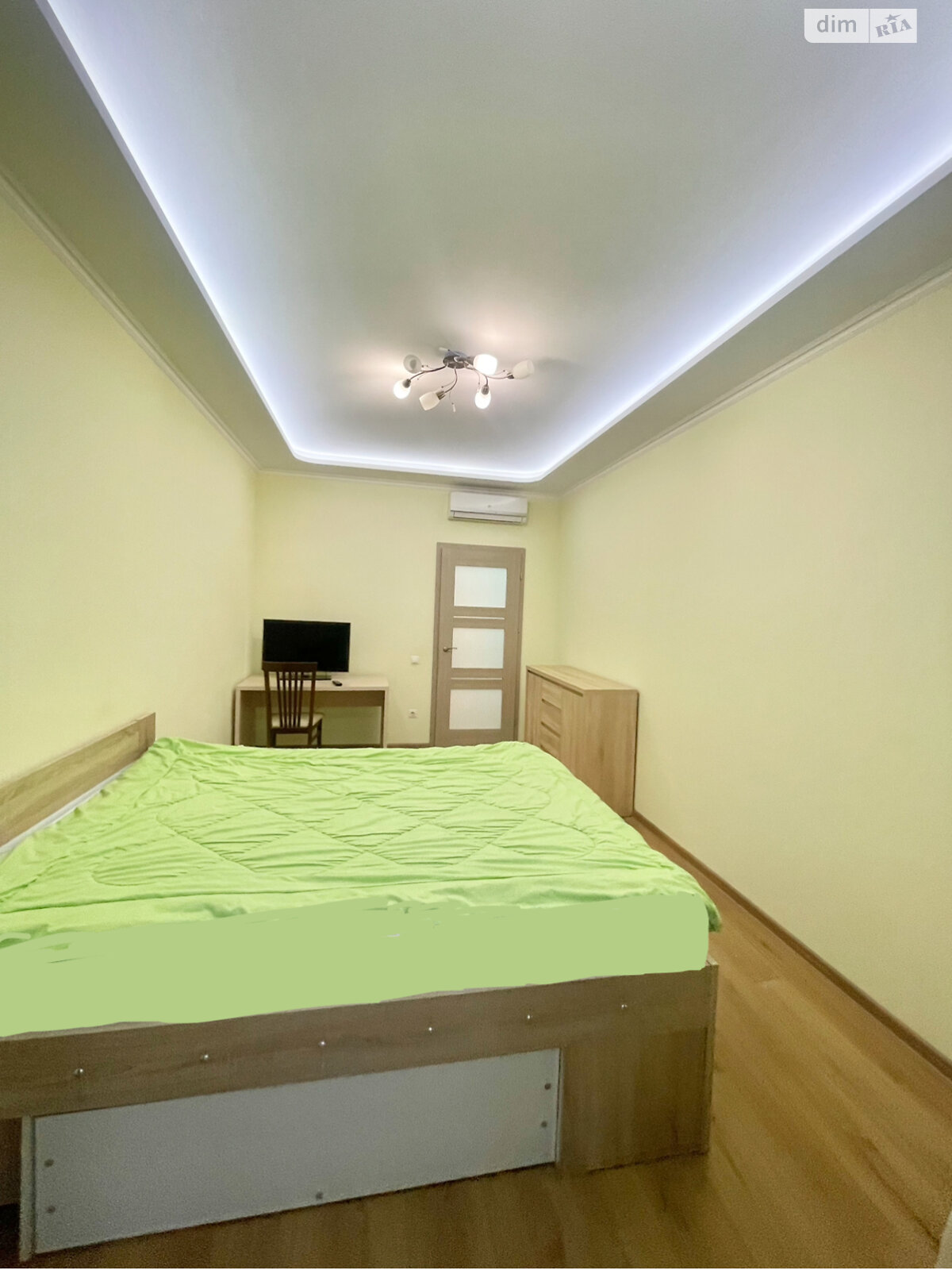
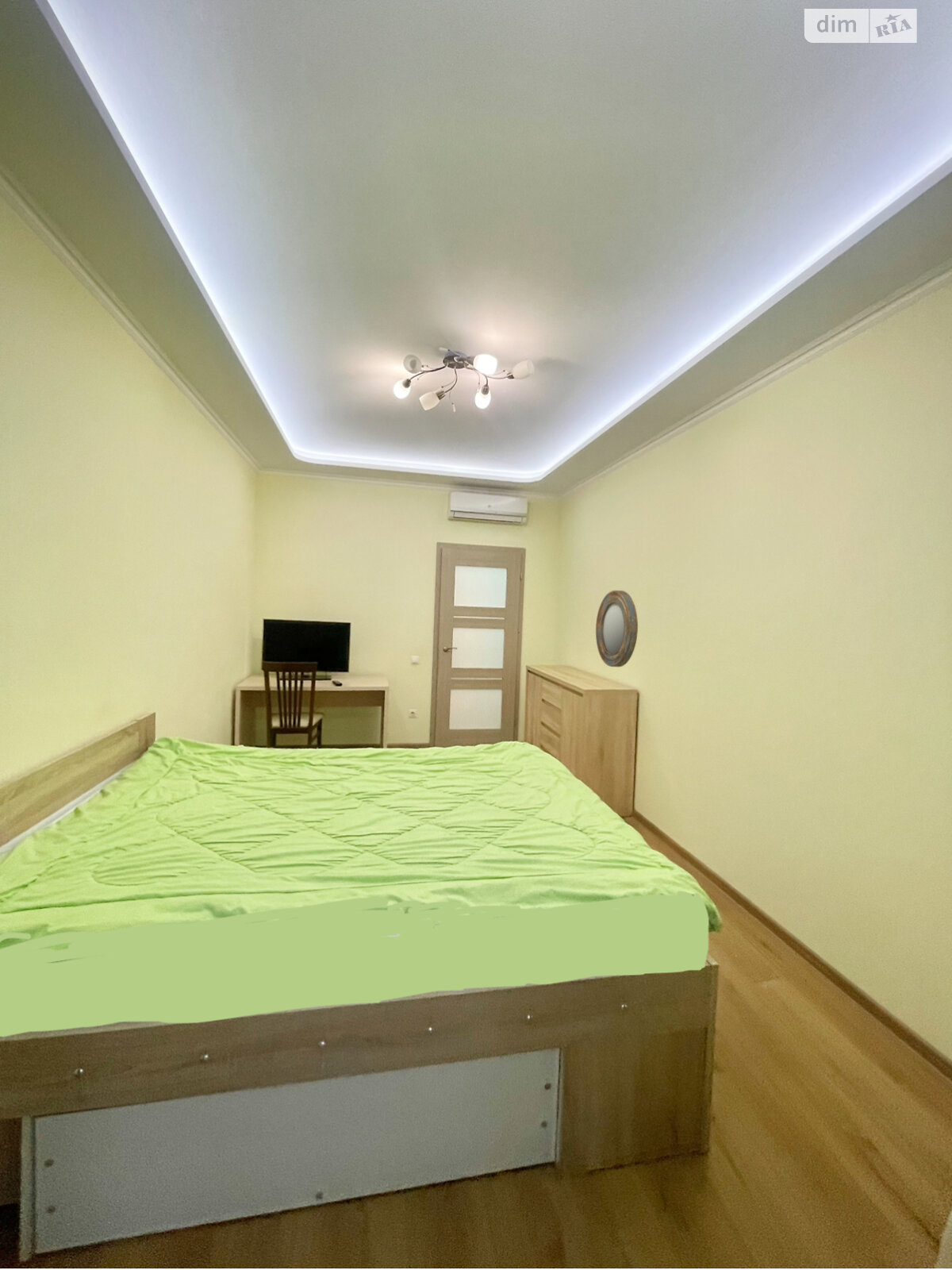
+ home mirror (615, 629)
